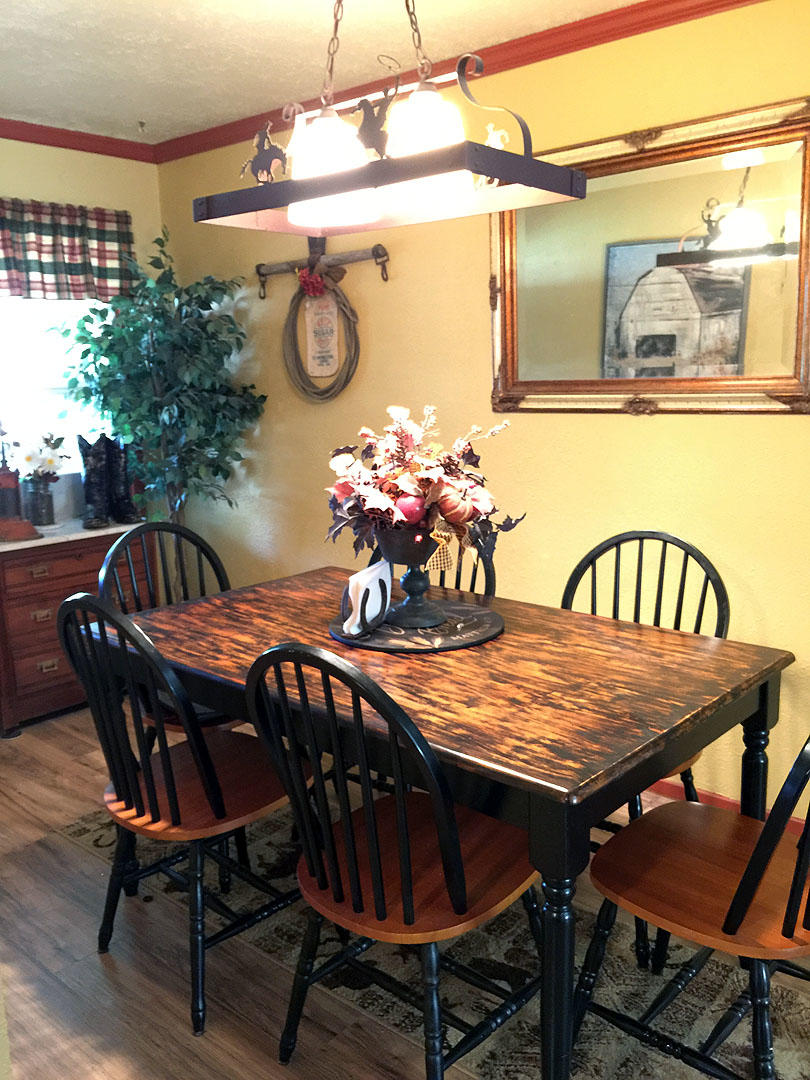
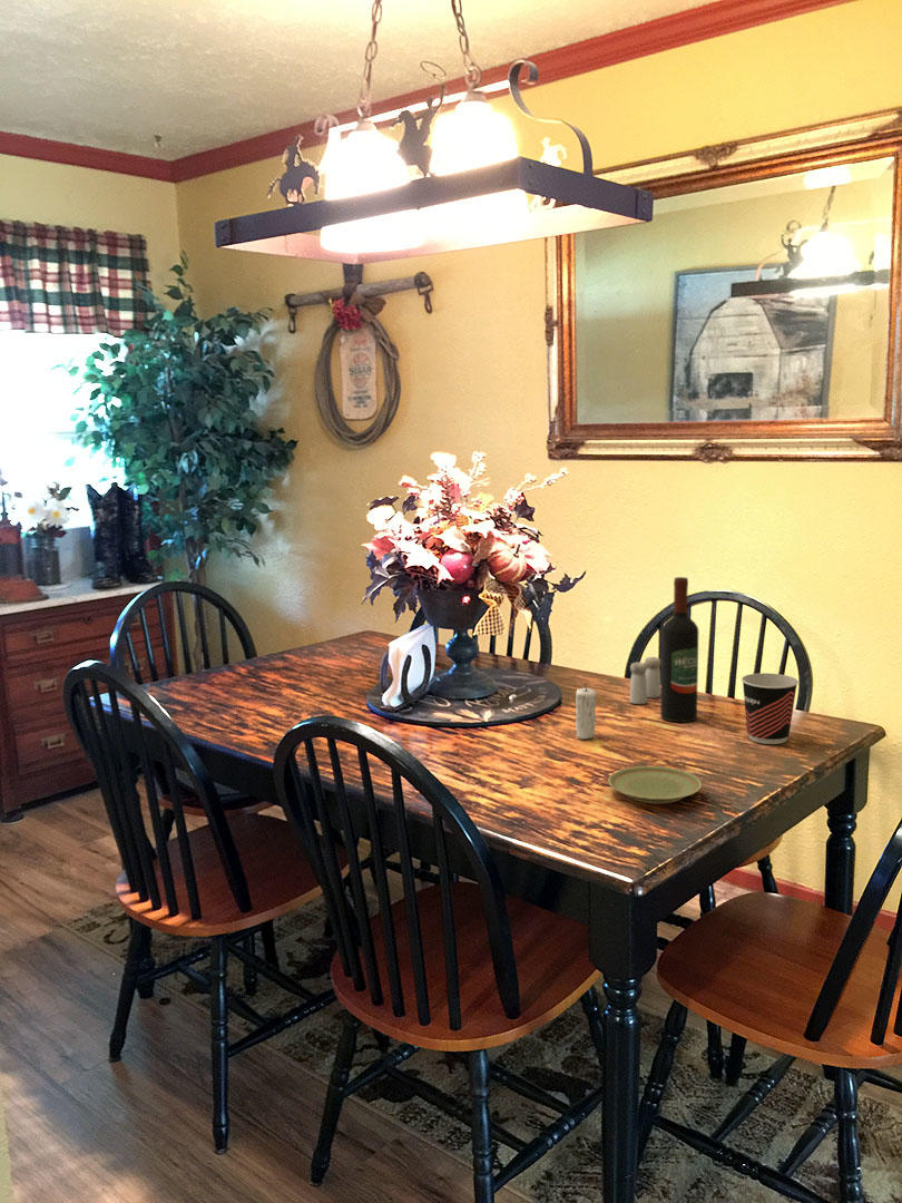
+ candle (586, 707)
+ plate (654, 786)
+ wine bottle (679, 648)
+ cup (768, 708)
+ salt and pepper shaker (645, 679)
